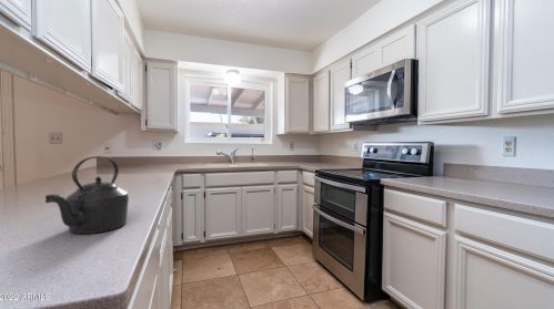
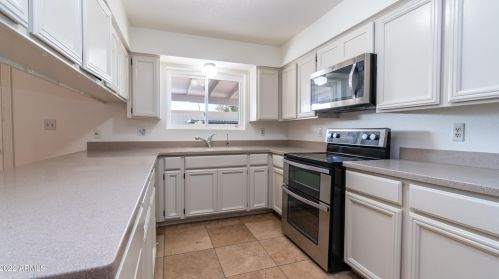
- kettle (88, 193)
